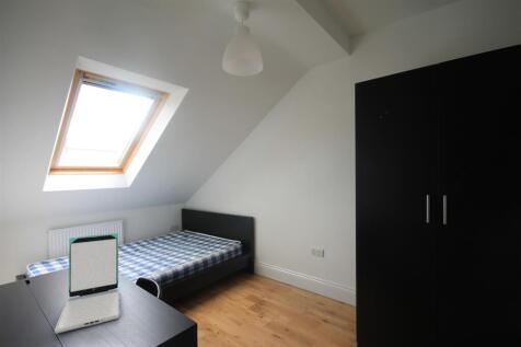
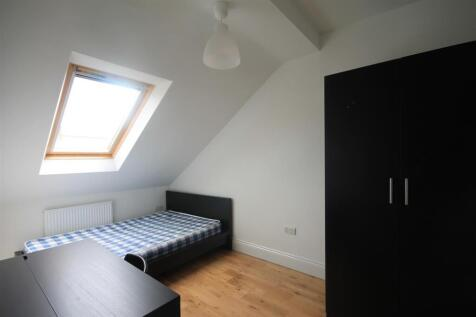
- laptop (92, 274)
